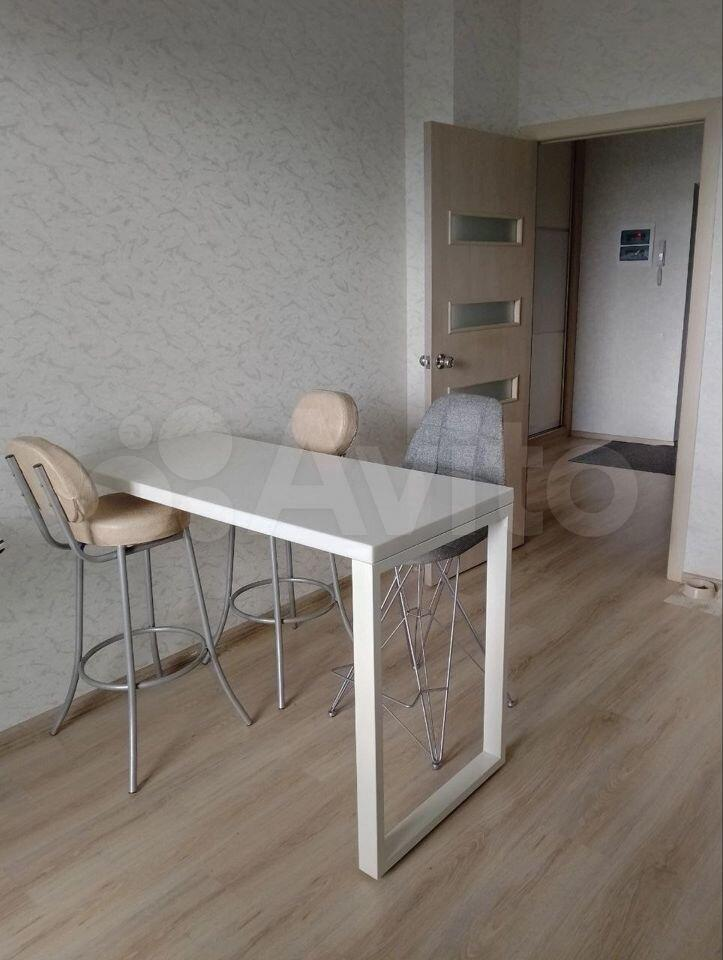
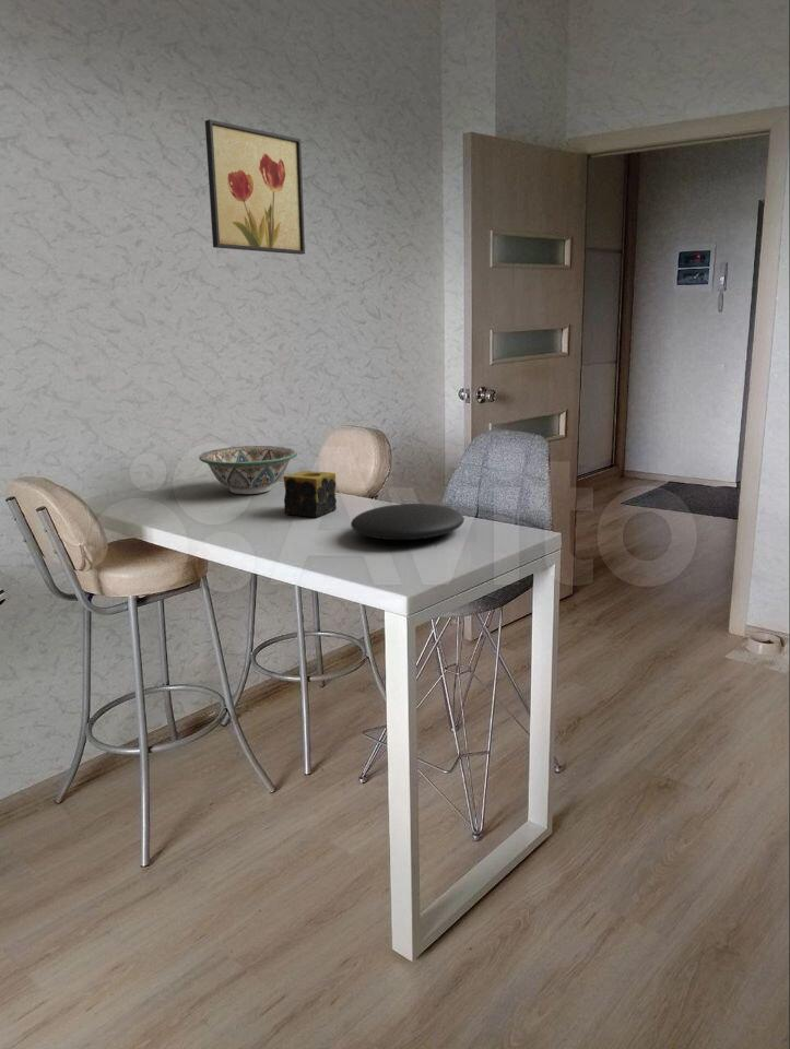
+ decorative bowl (249, 471)
+ candle (309, 493)
+ wall art (256, 191)
+ plate (408, 520)
